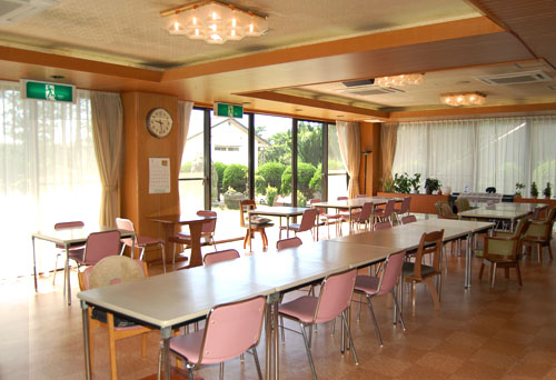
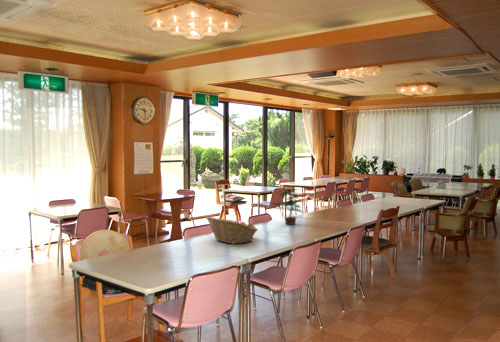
+ potted plant (288, 205)
+ fruit basket (231, 228)
